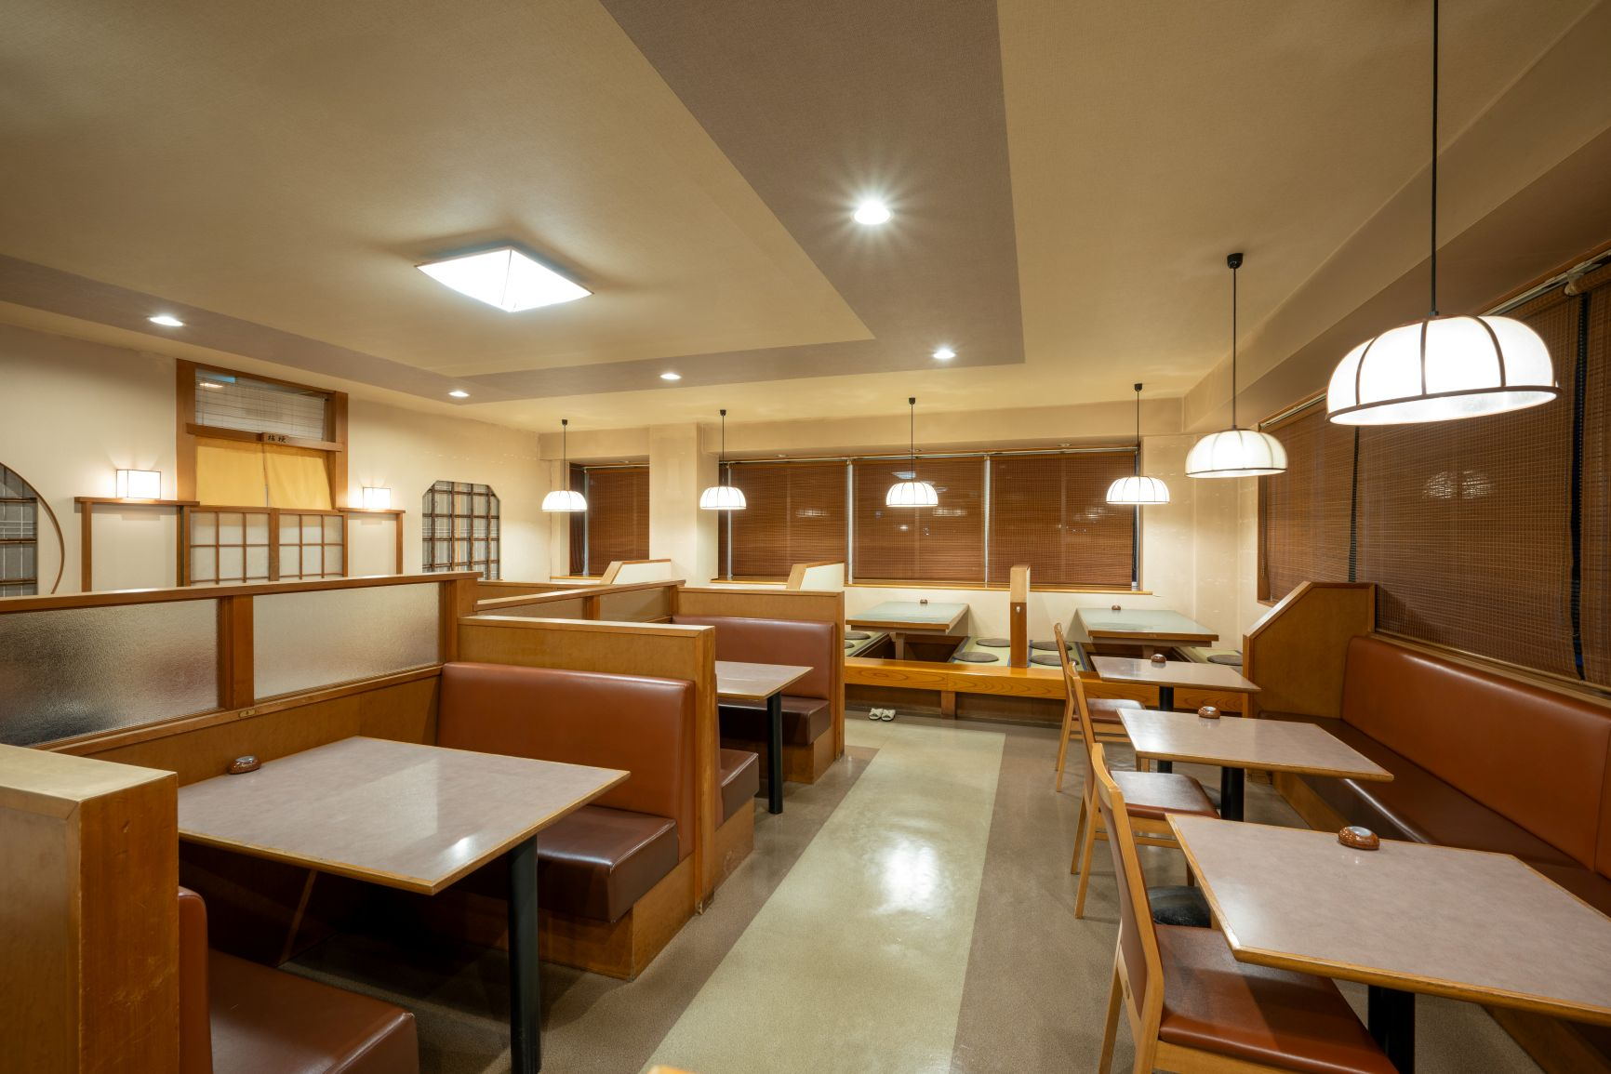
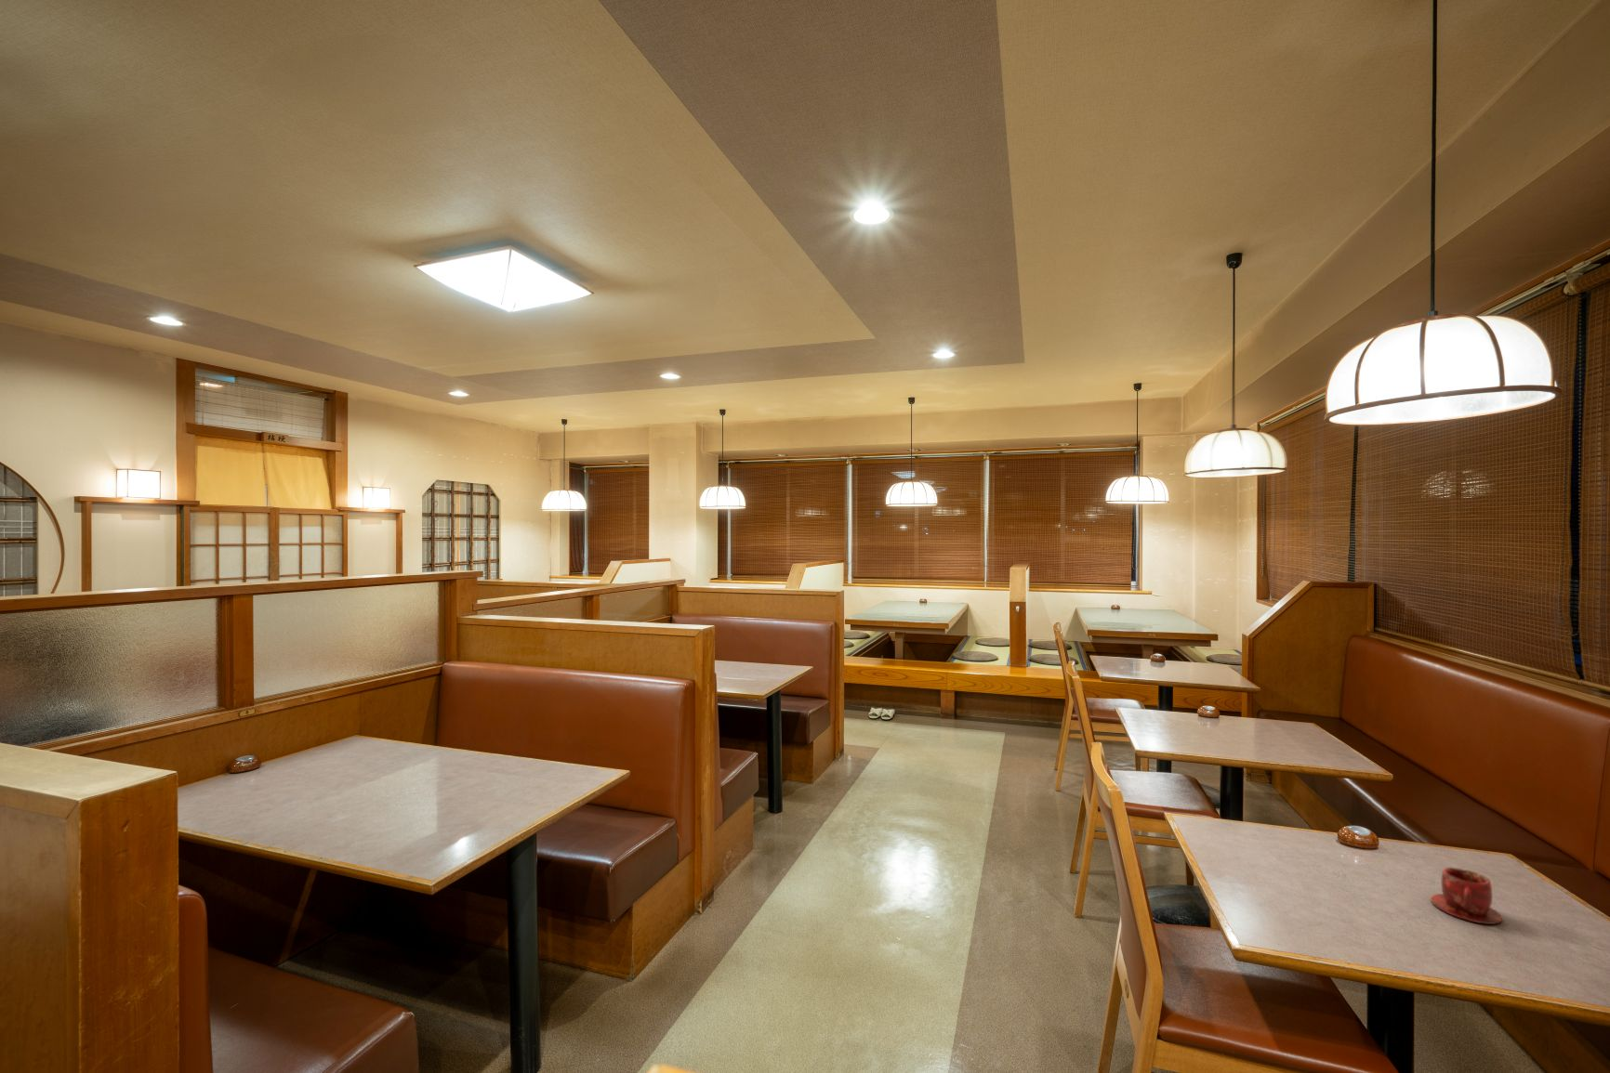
+ teacup (1465, 893)
